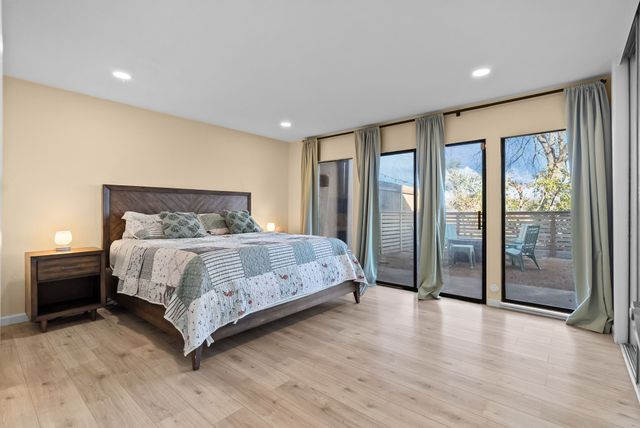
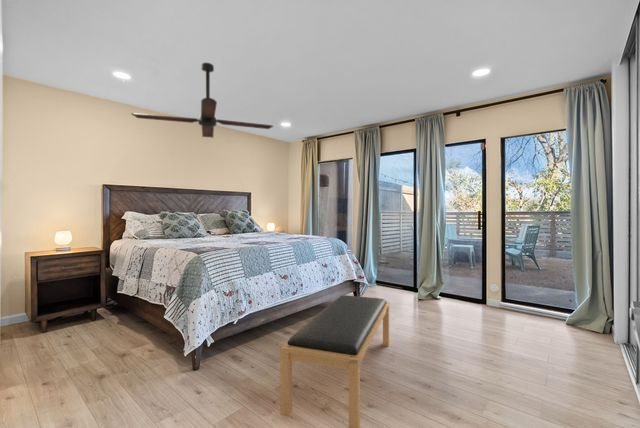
+ bench (346, 342)
+ ceiling fan (207, 95)
